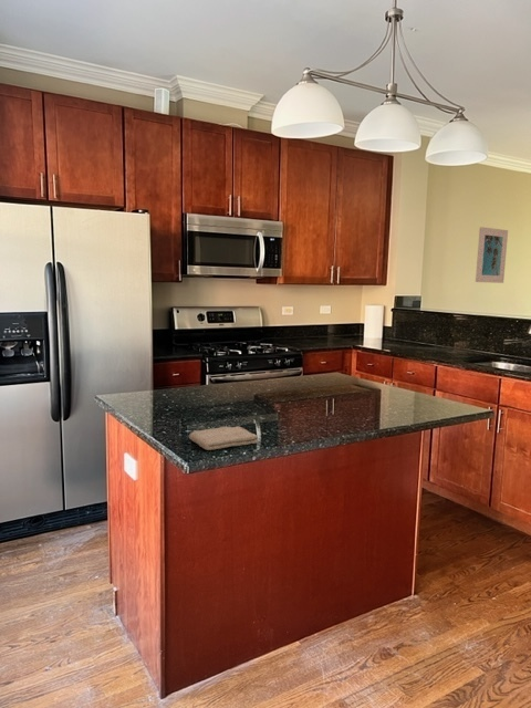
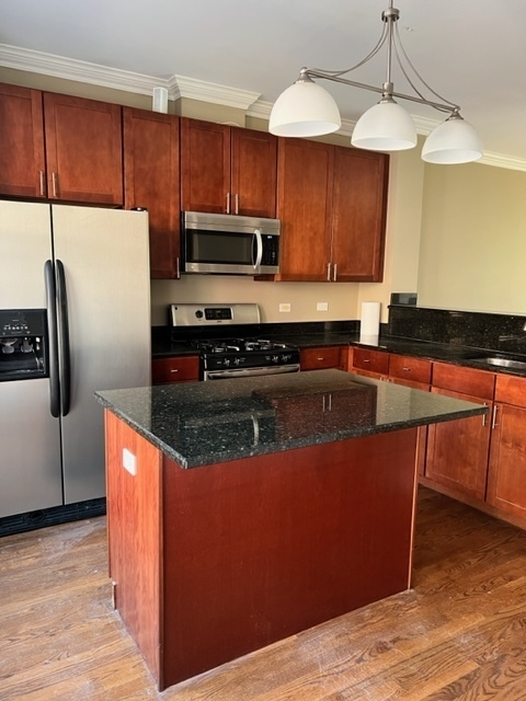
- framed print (491, 256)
- washcloth (223, 437)
